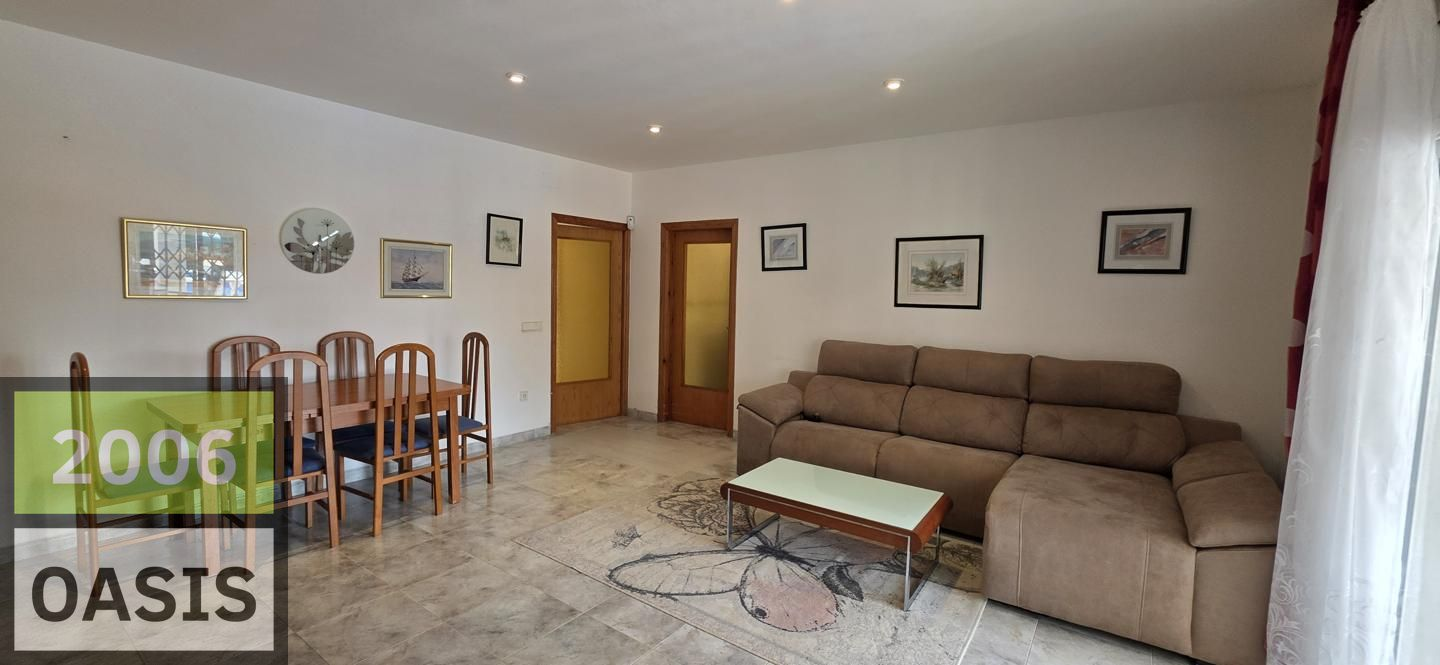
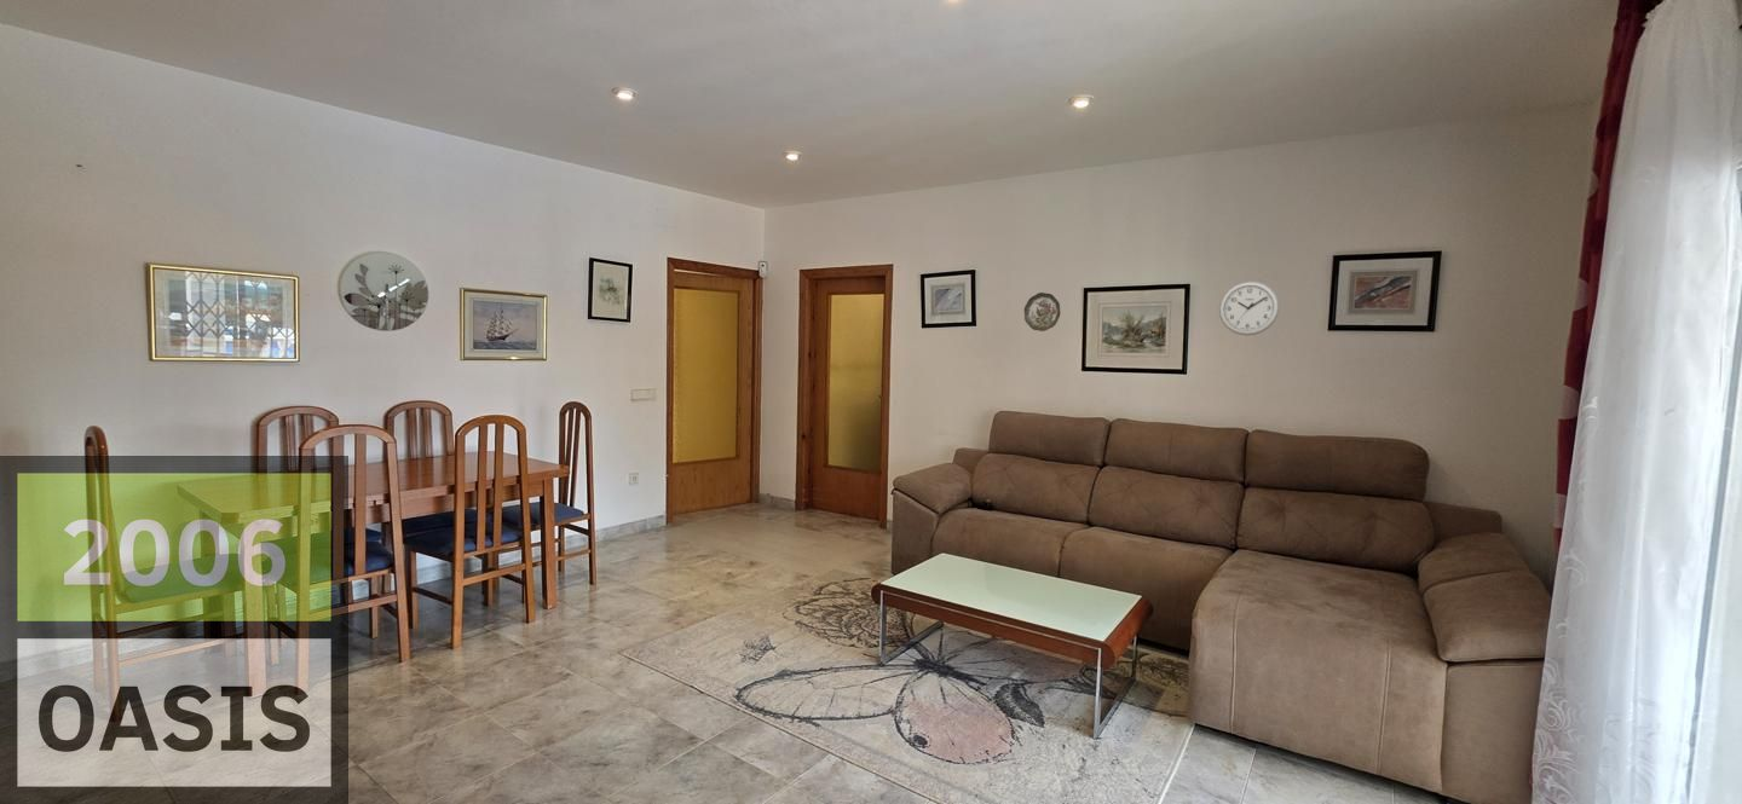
+ wall clock (1248, 307)
+ decorative plate (1042, 312)
